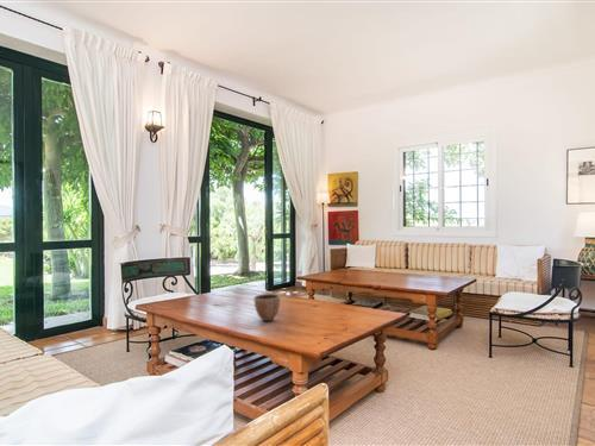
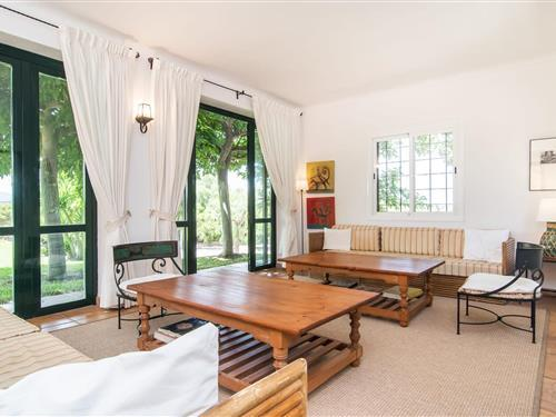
- decorative bowl (267, 308)
